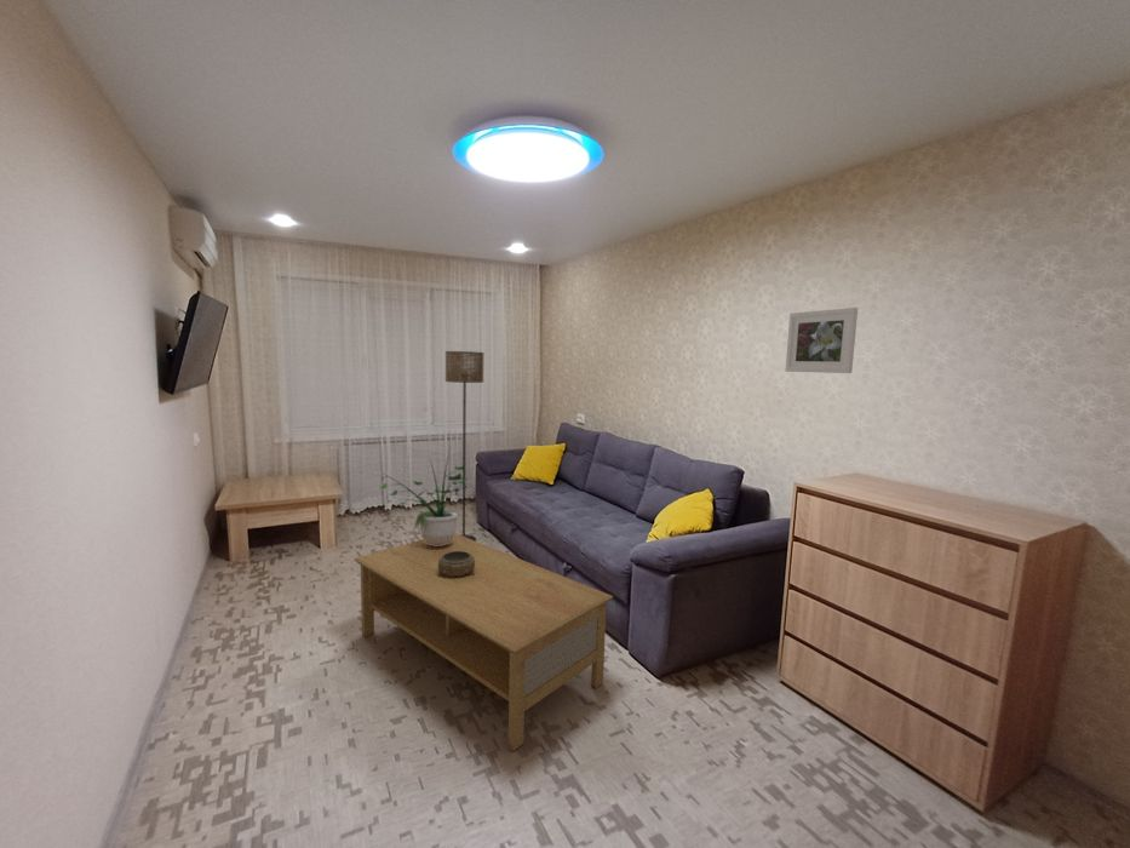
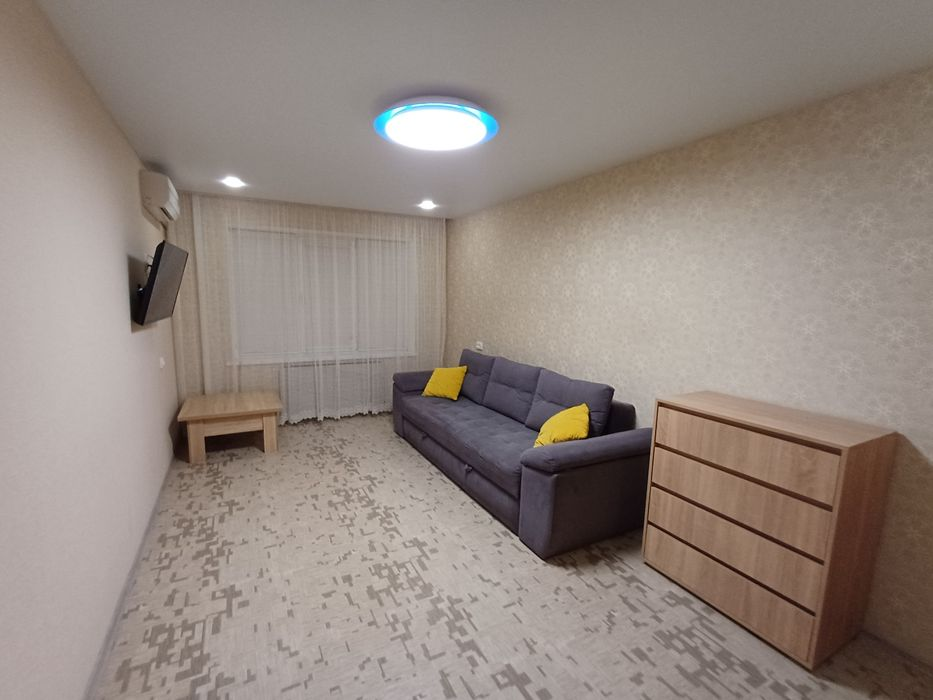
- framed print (819, 342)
- coffee table (474, 615)
- potted plant (426, 498)
- decorative bowl (458, 563)
- floor lamp (464, 447)
